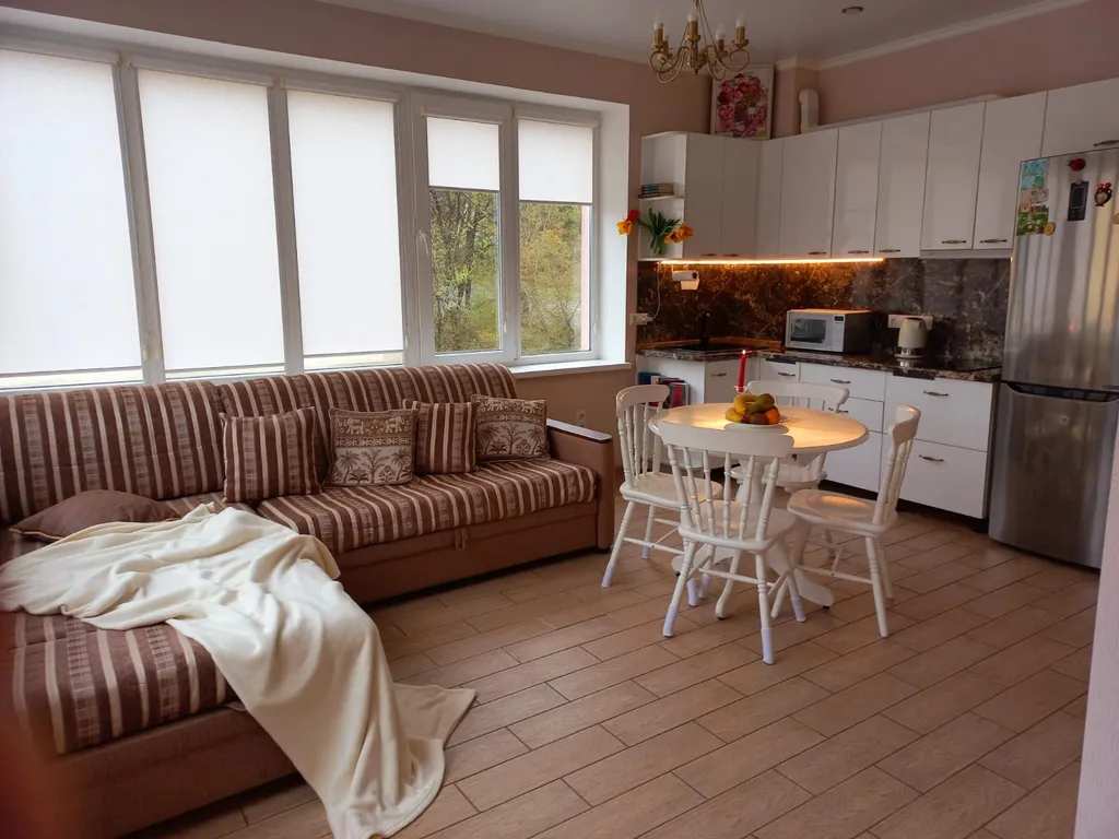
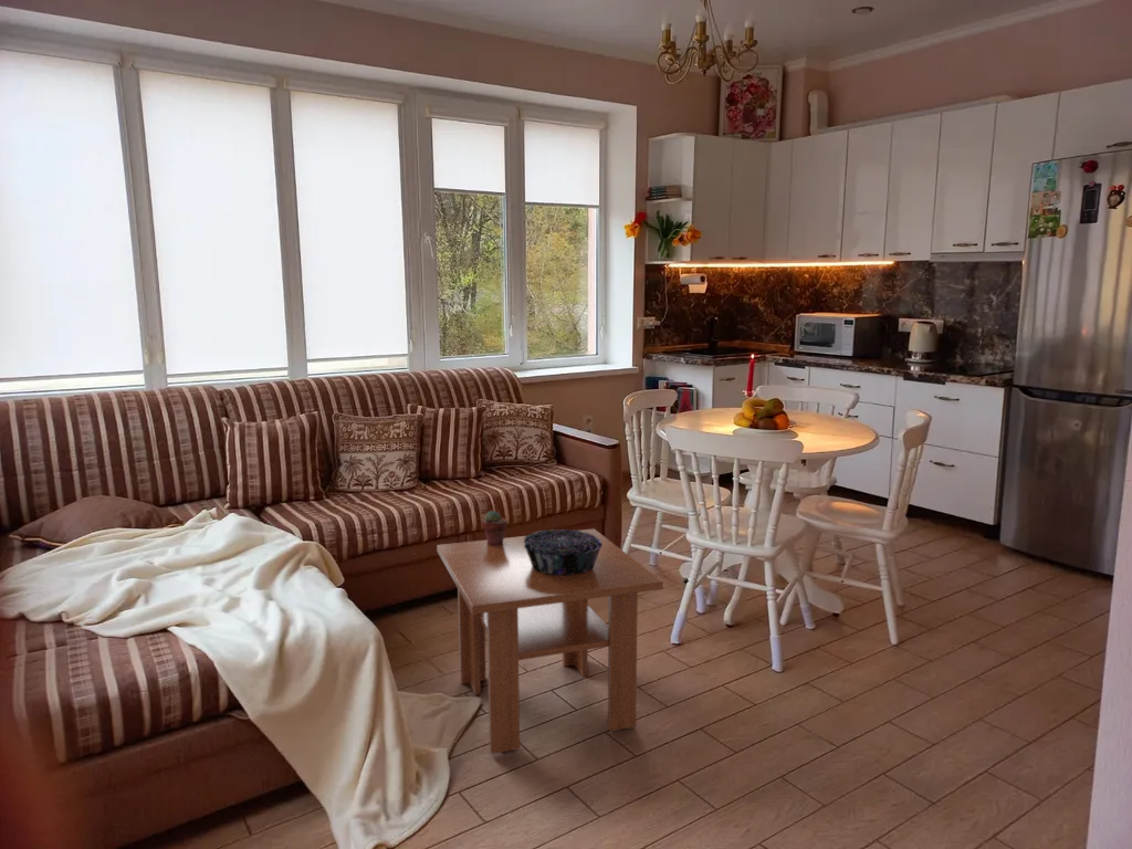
+ decorative bowl (560, 552)
+ coffee table (542, 633)
+ potted succulent (494, 526)
